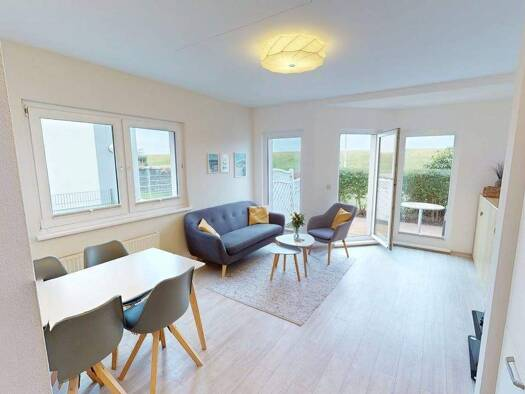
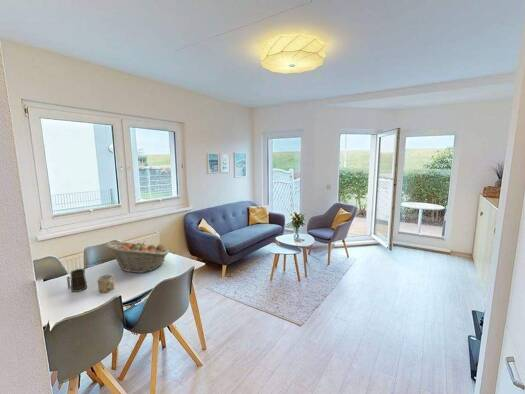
+ mug (107, 284)
+ fruit basket (138, 252)
+ mug (77, 280)
